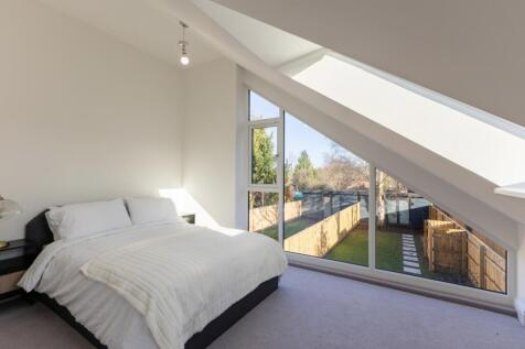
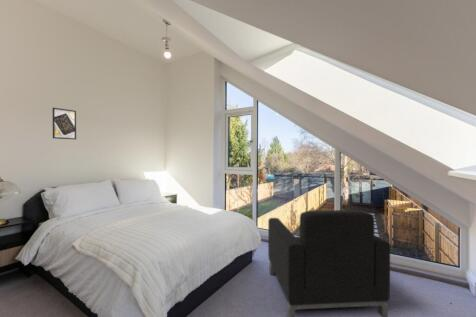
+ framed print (64, 124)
+ armchair (318, 246)
